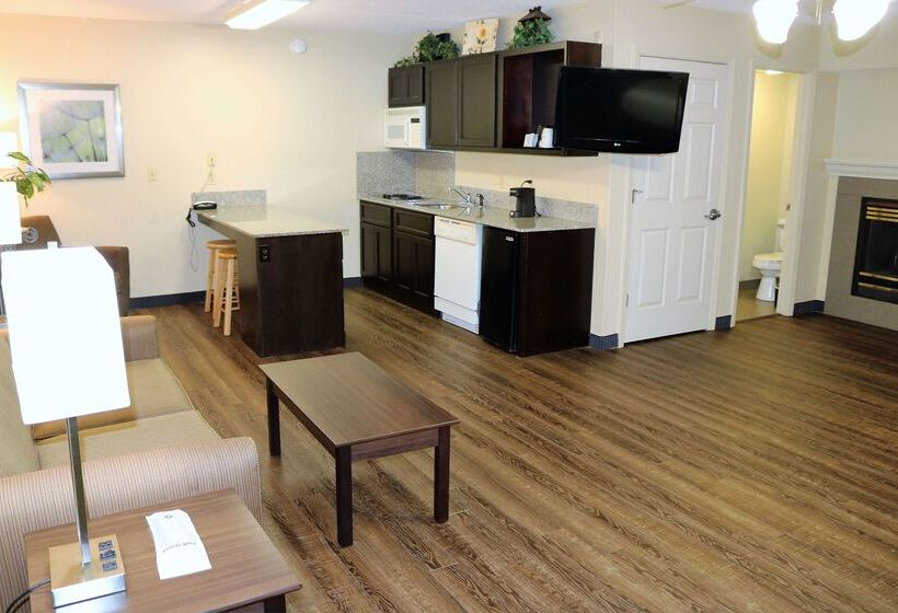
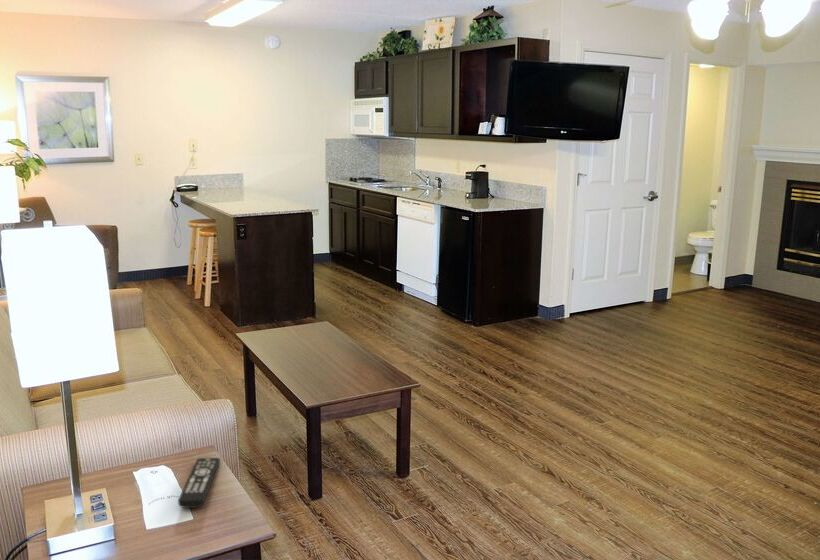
+ remote control (200, 481)
